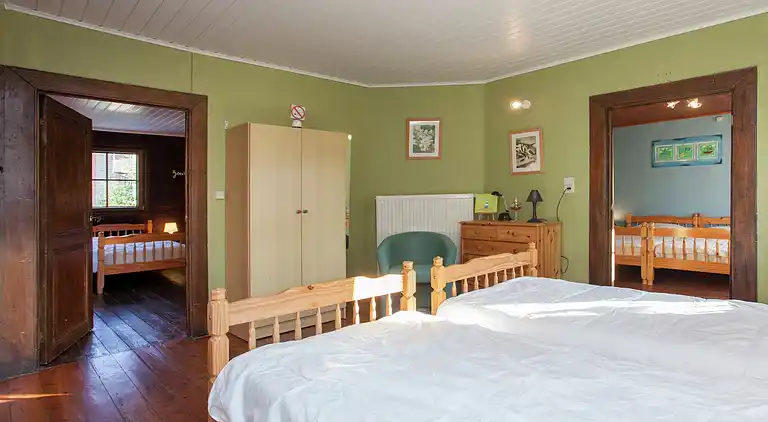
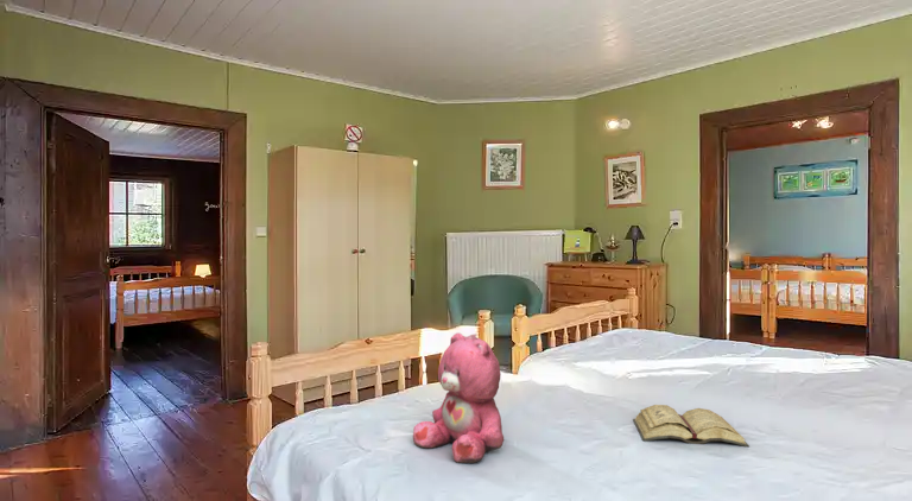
+ diary (686, 424)
+ teddy bear (463, 388)
